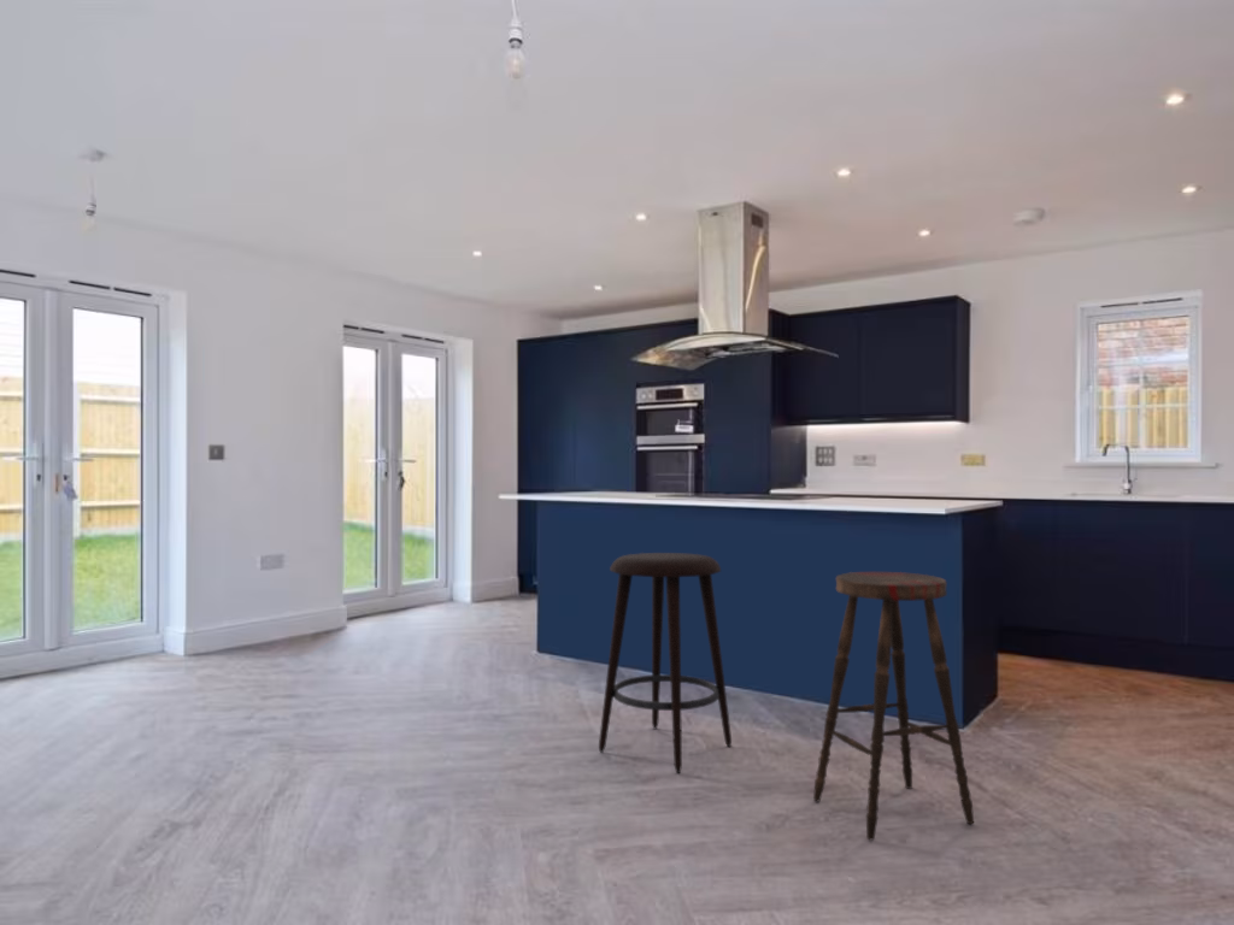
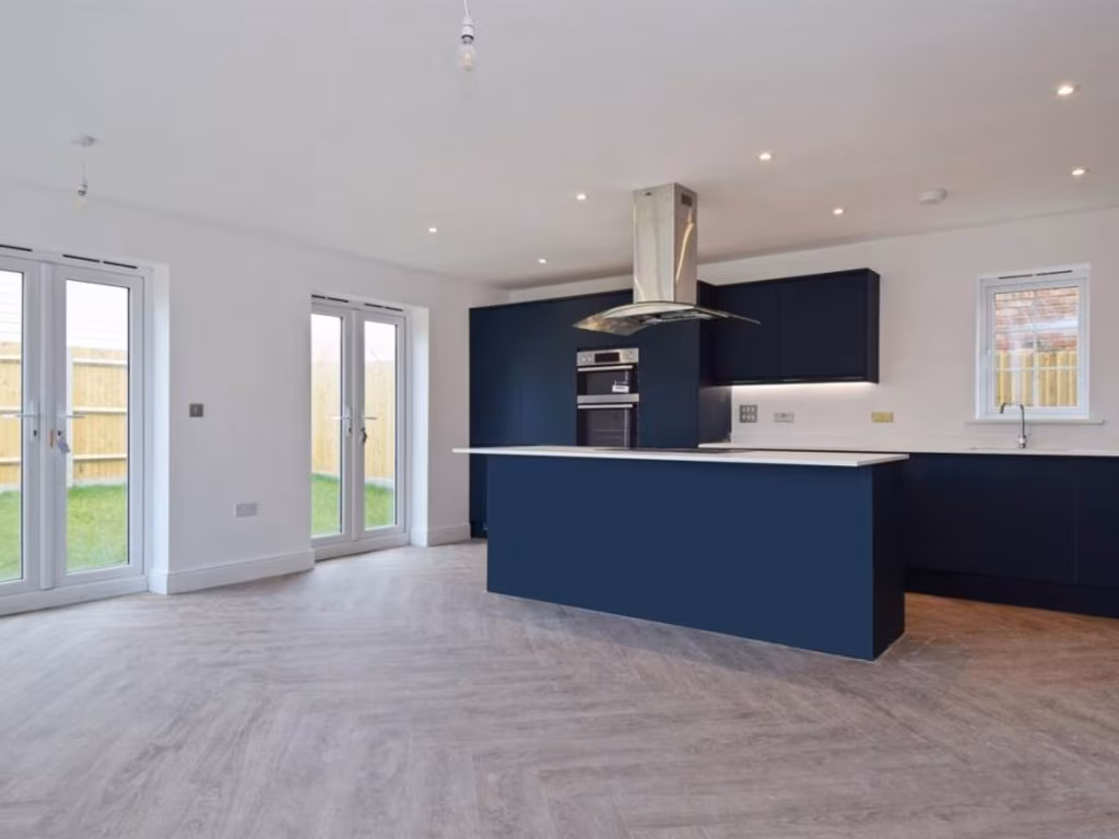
- bar stool (887, 694)
- stool (669, 653)
